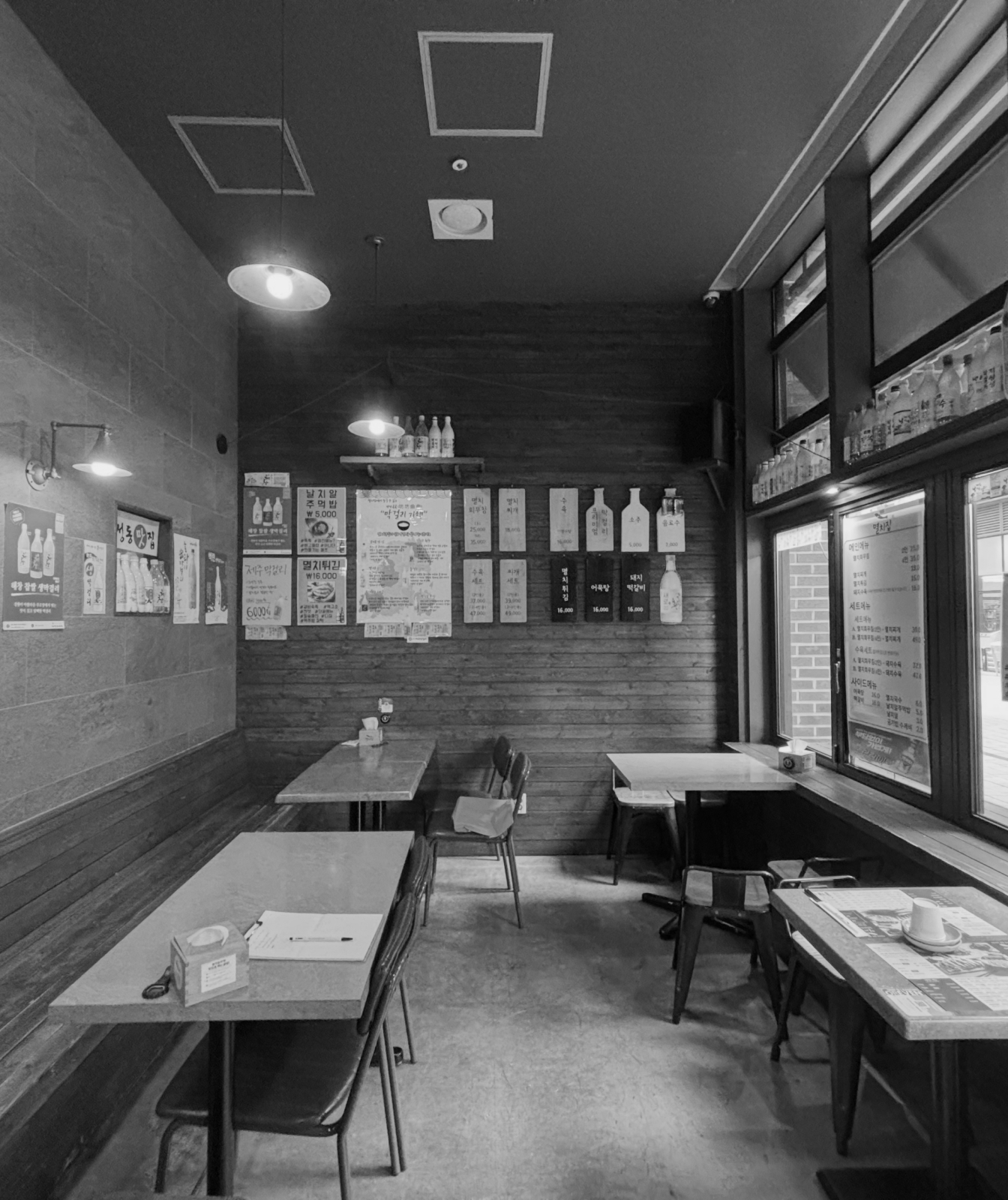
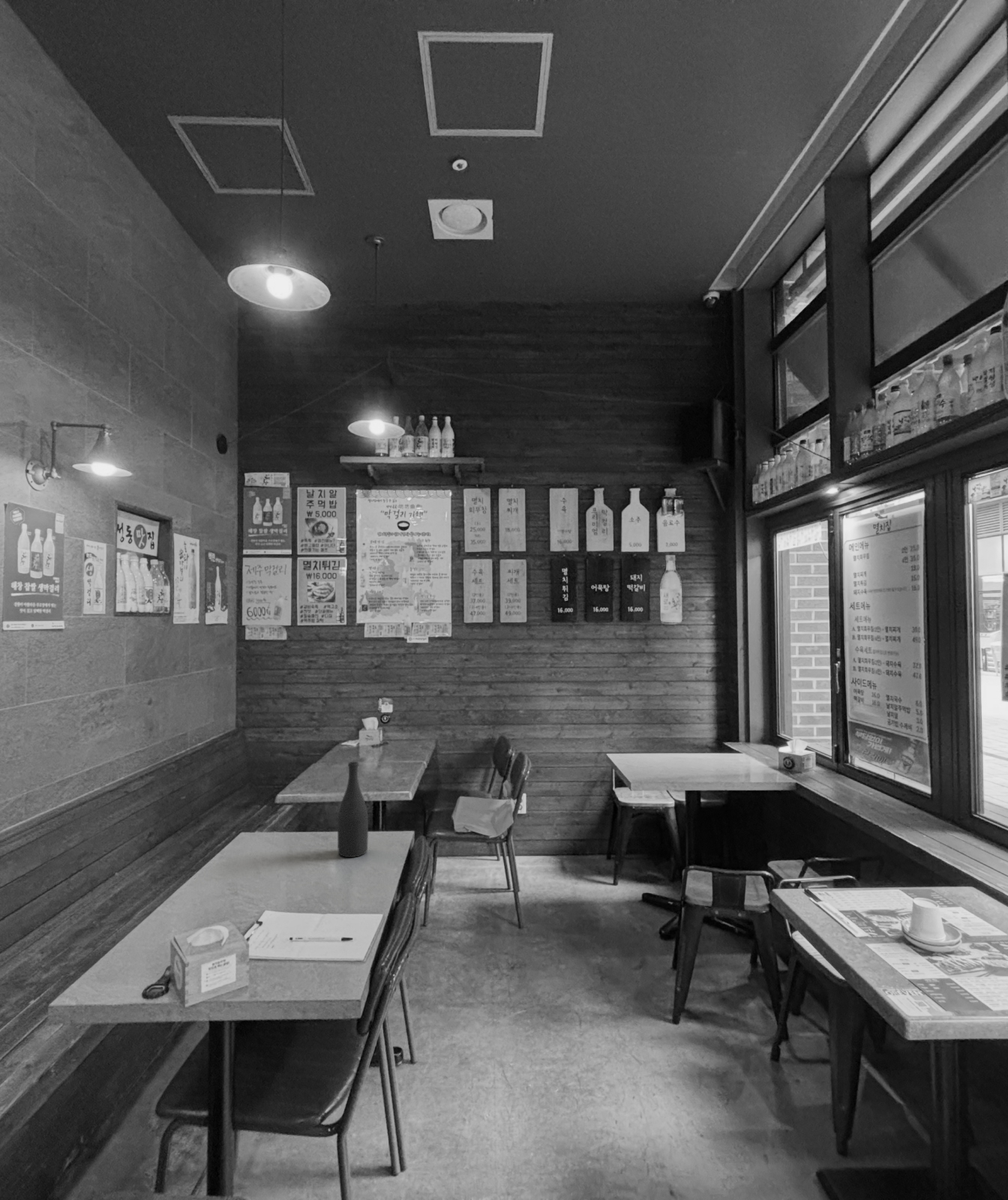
+ bottle (352, 807)
